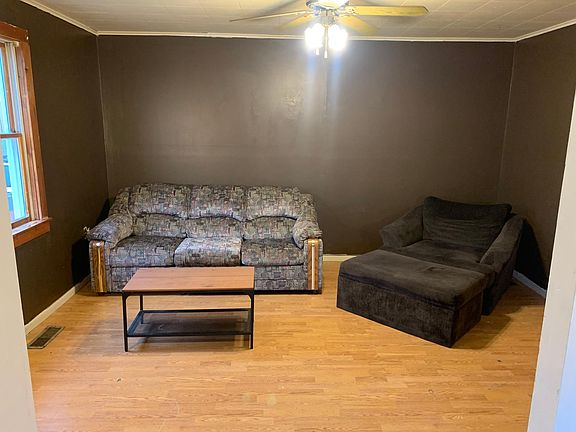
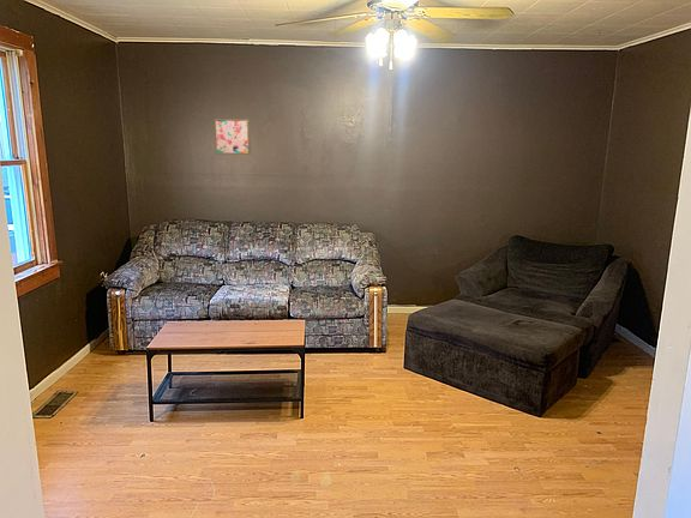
+ wall art (232, 137)
